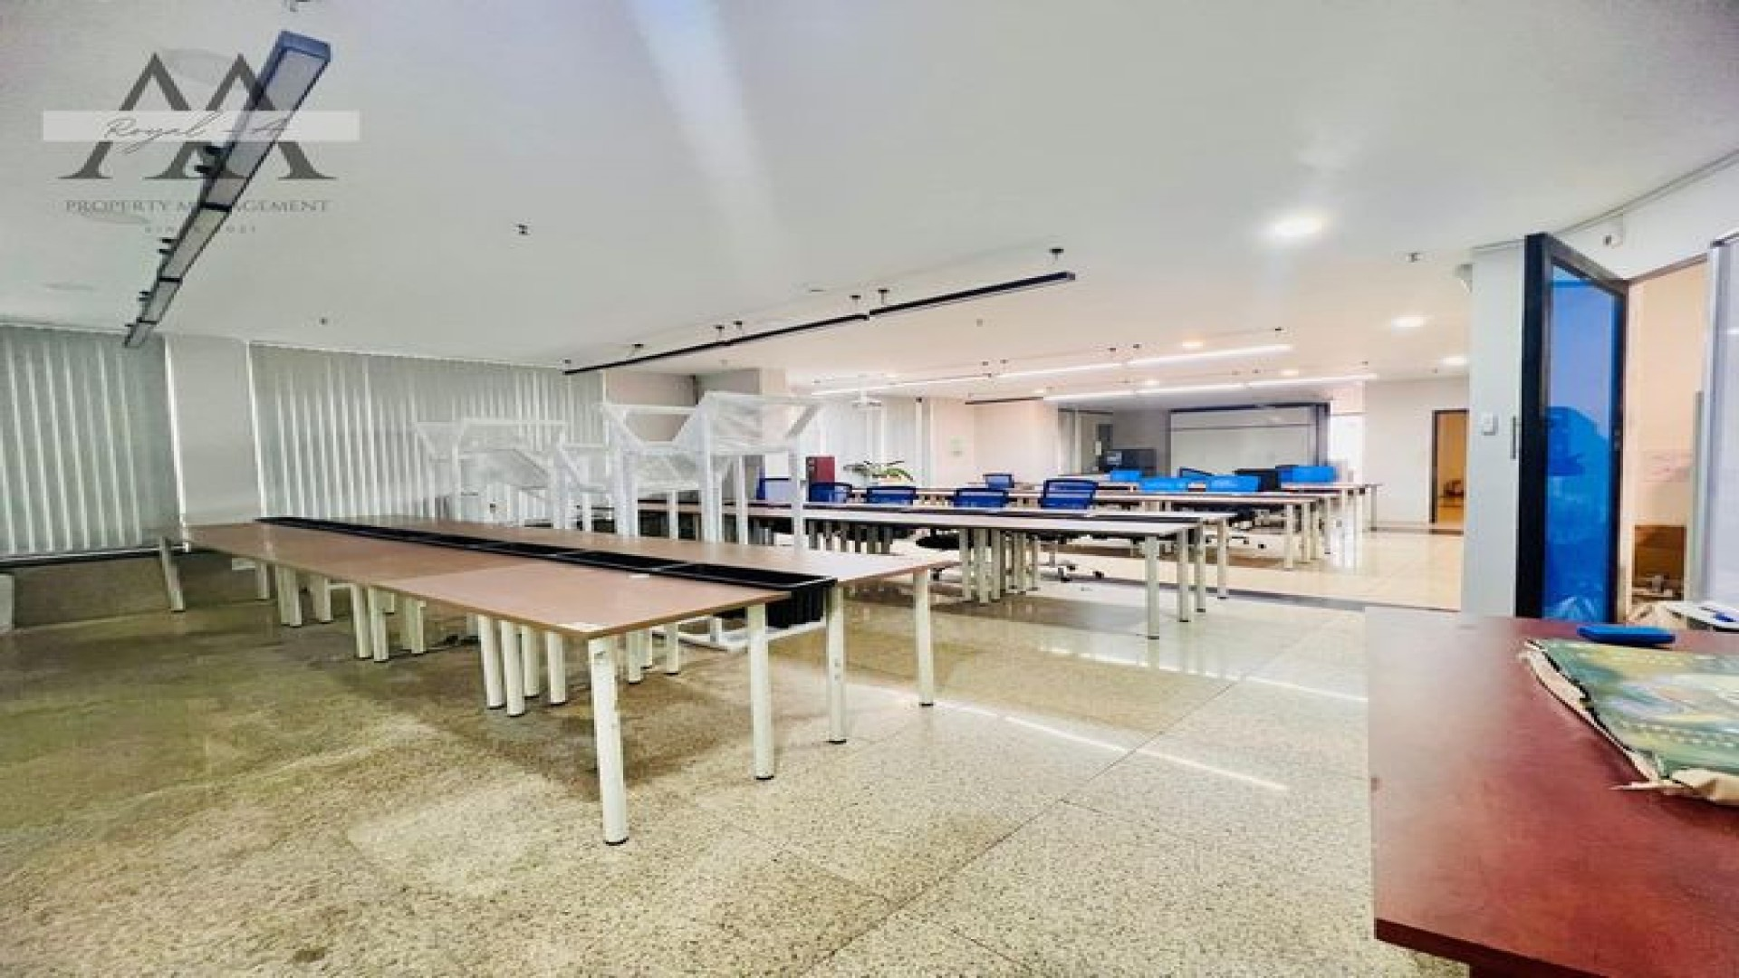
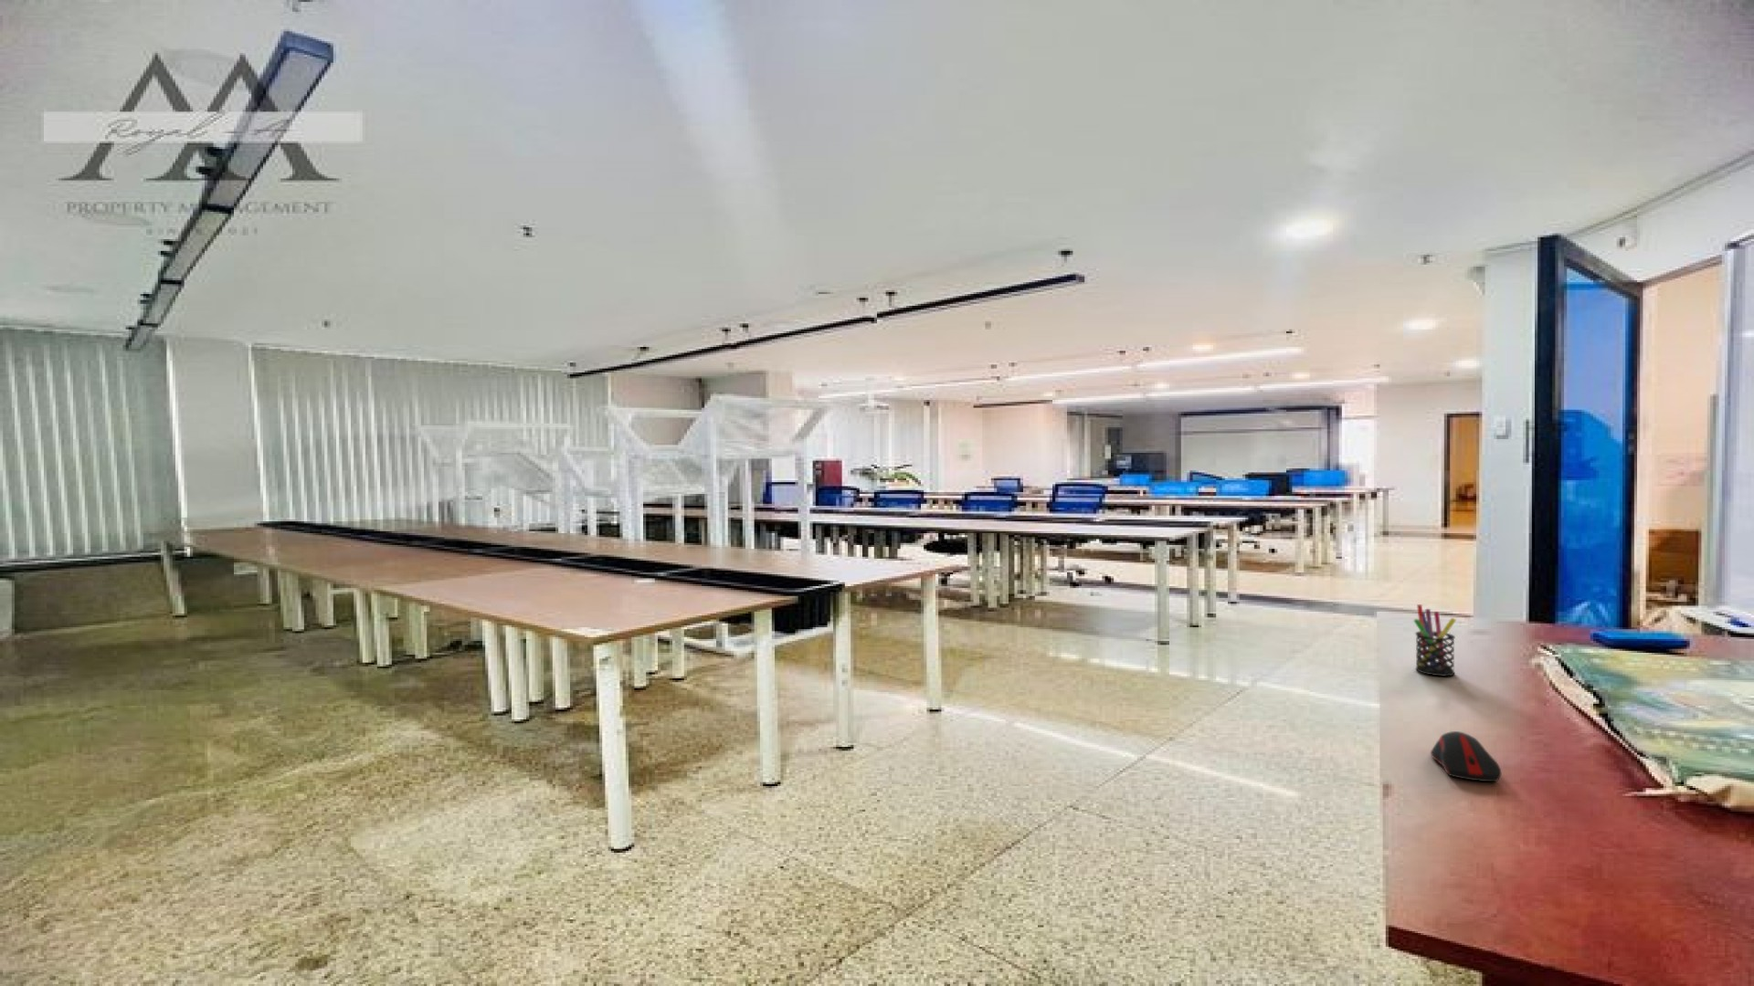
+ computer mouse (1464, 751)
+ pen holder (1430, 639)
